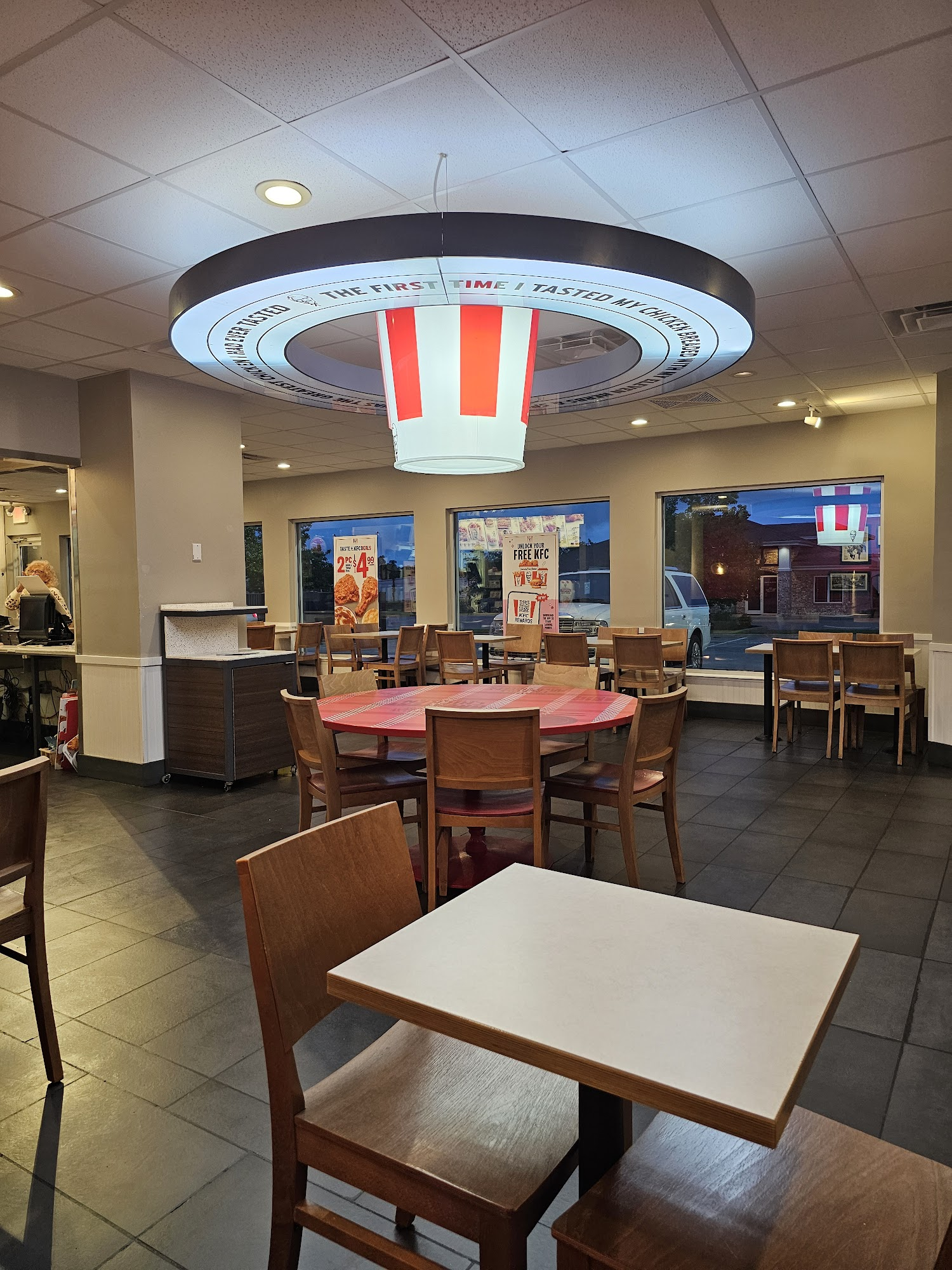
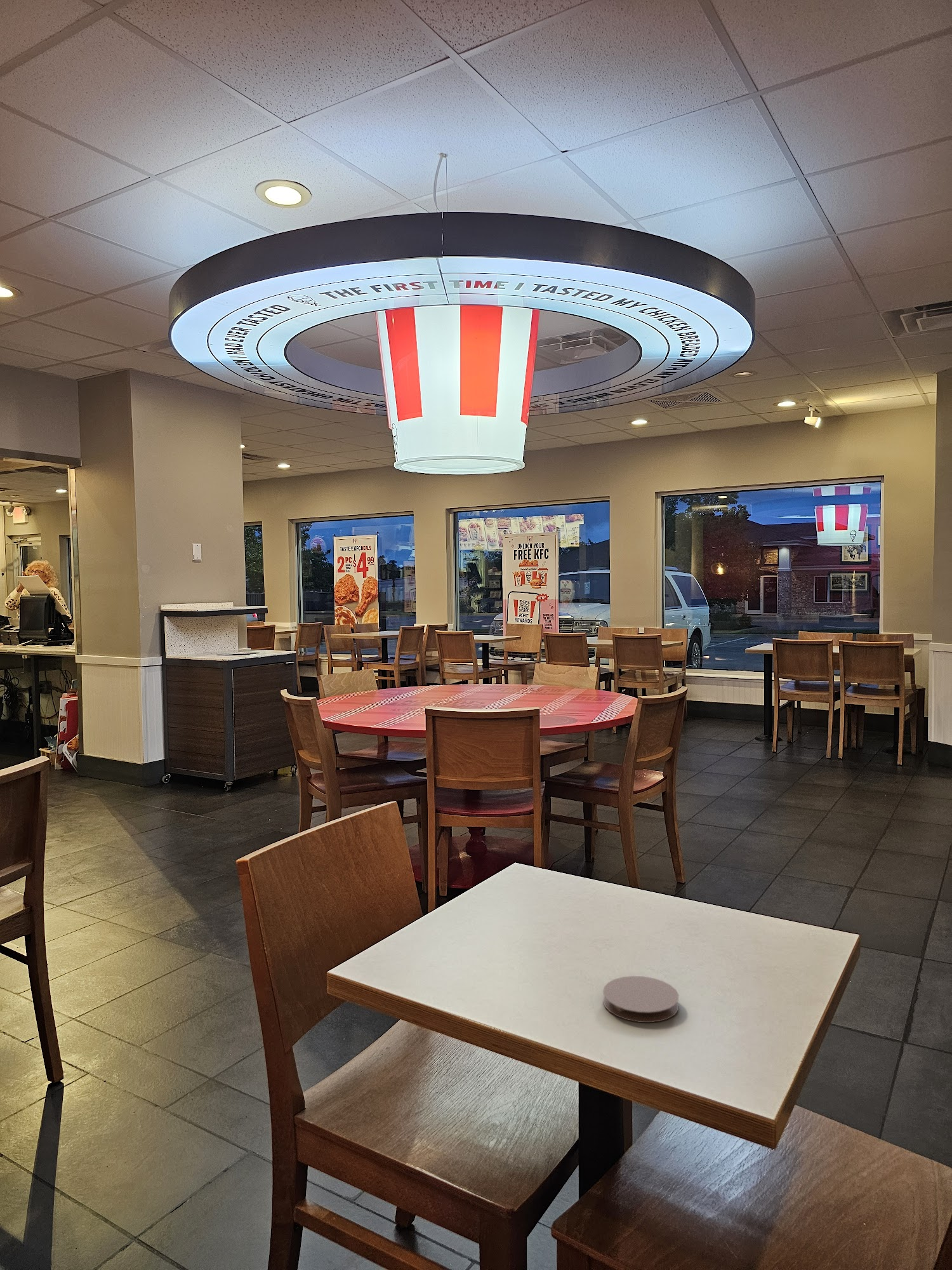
+ coaster (640, 998)
